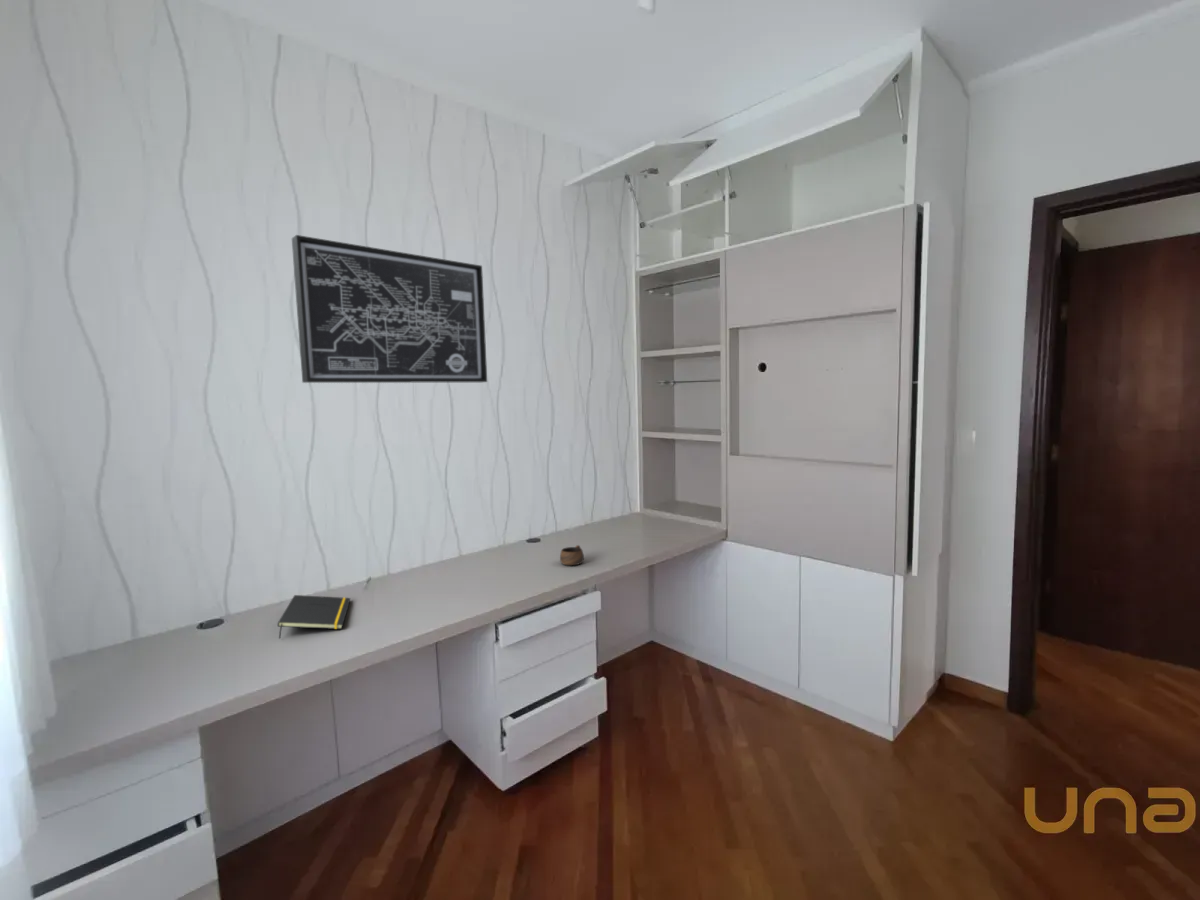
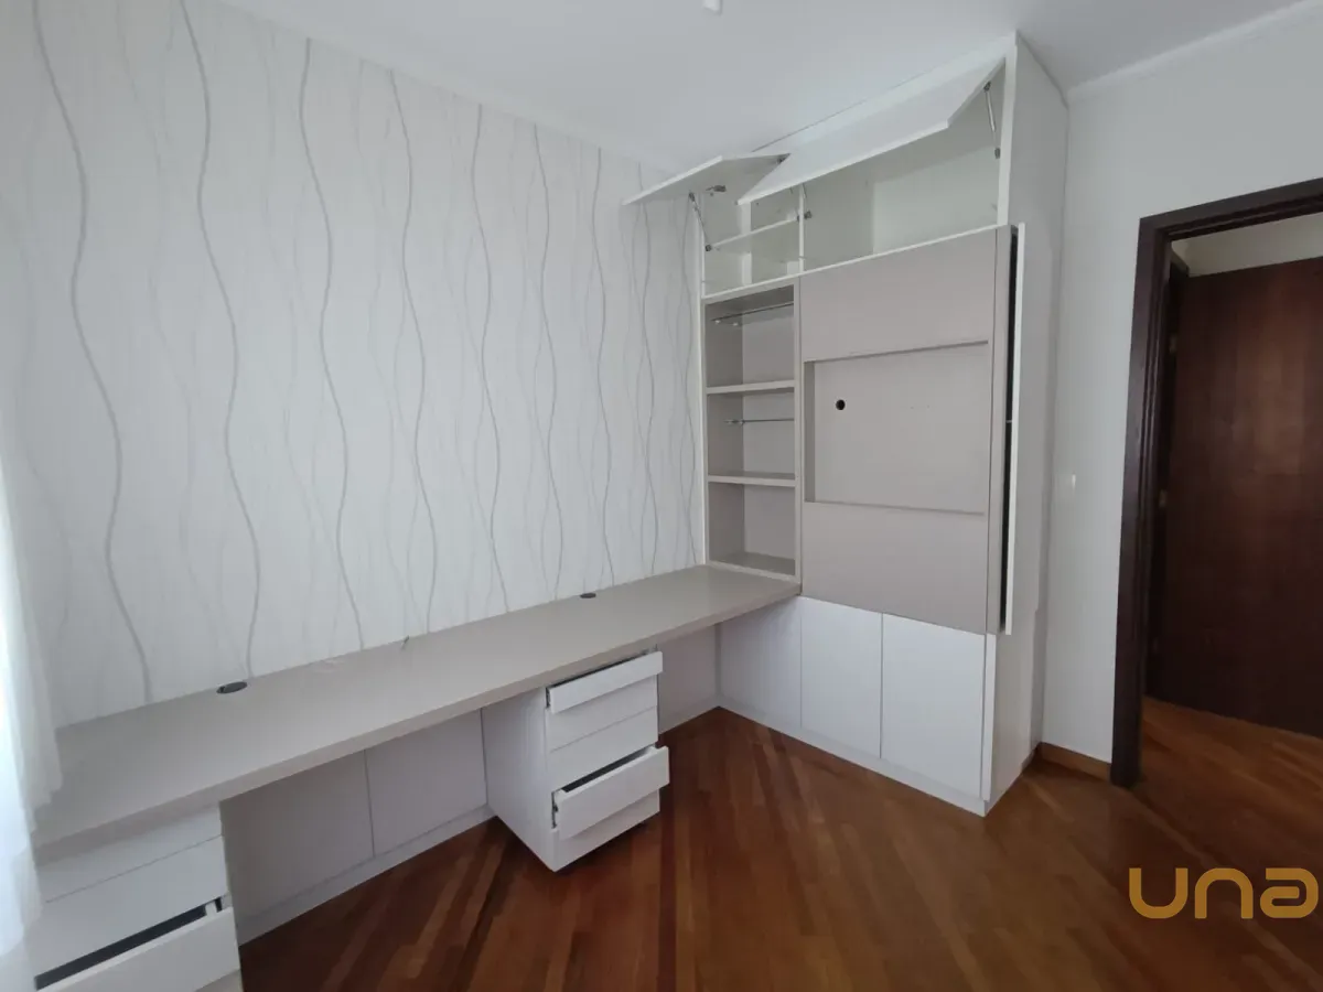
- cup (574, 554)
- notepad (316, 611)
- wall art (400, 318)
